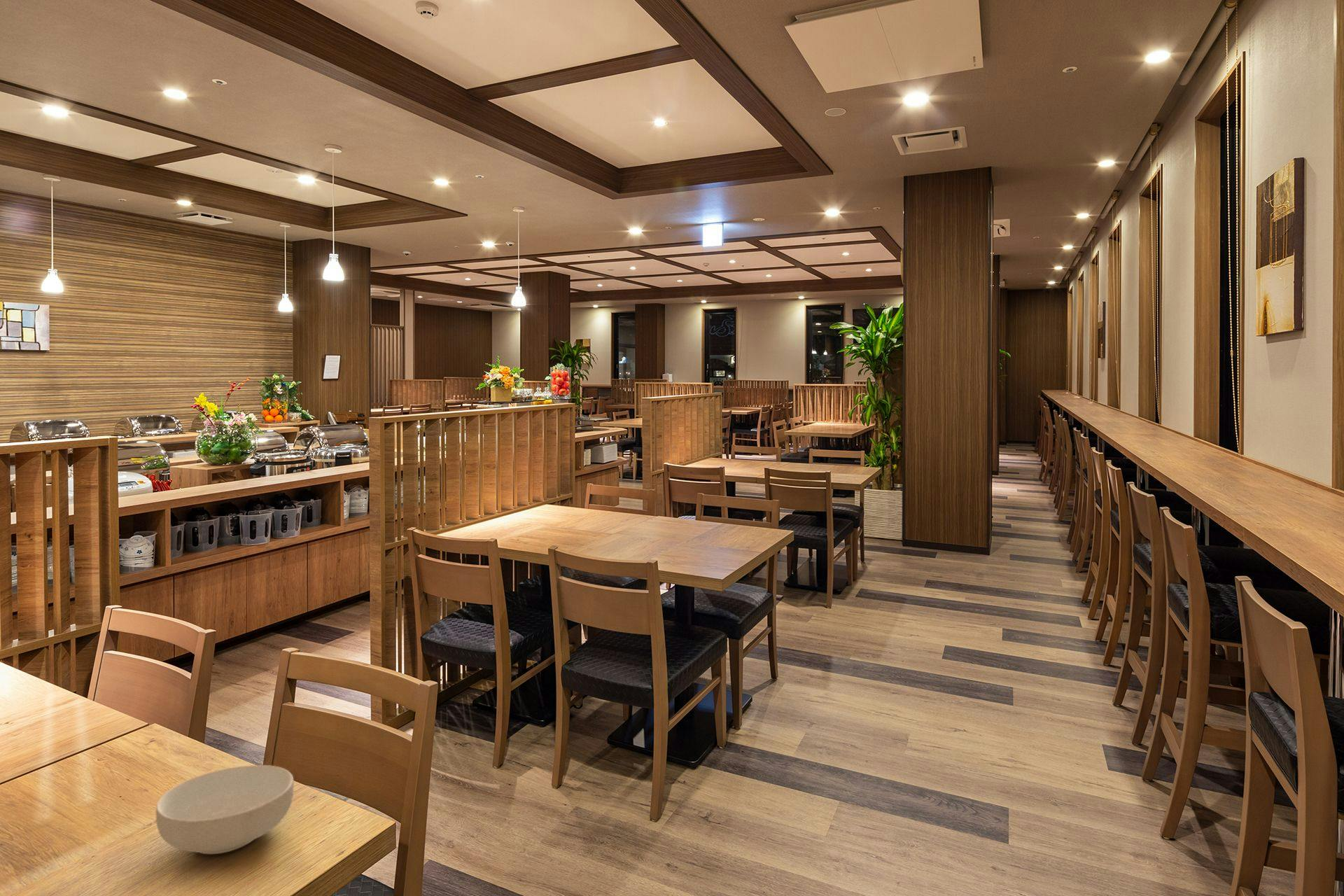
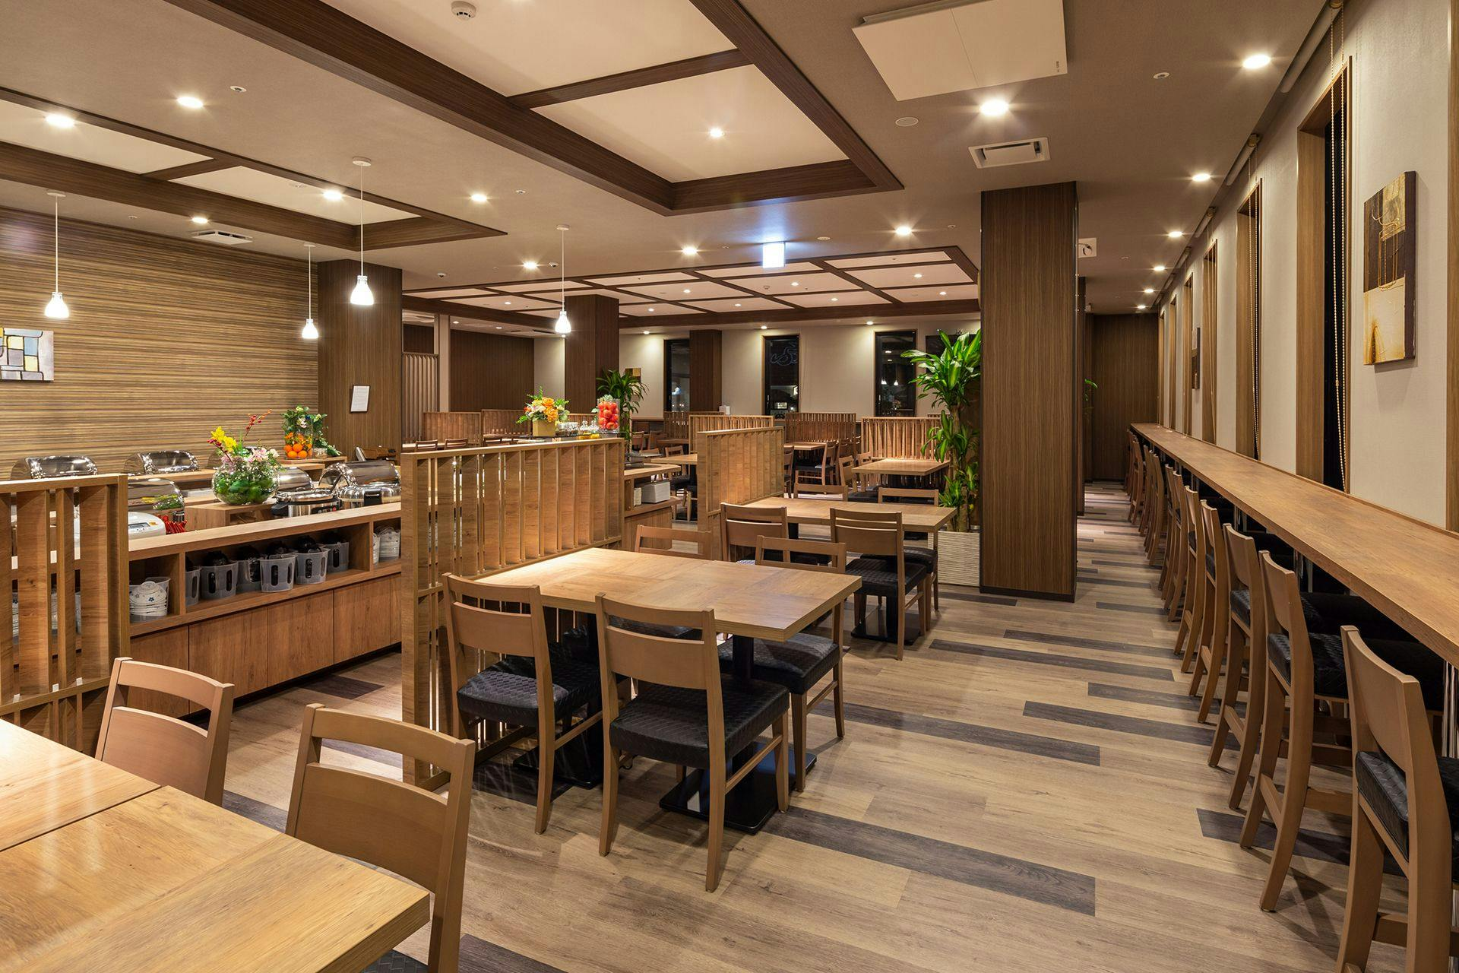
- cereal bowl (227, 813)
